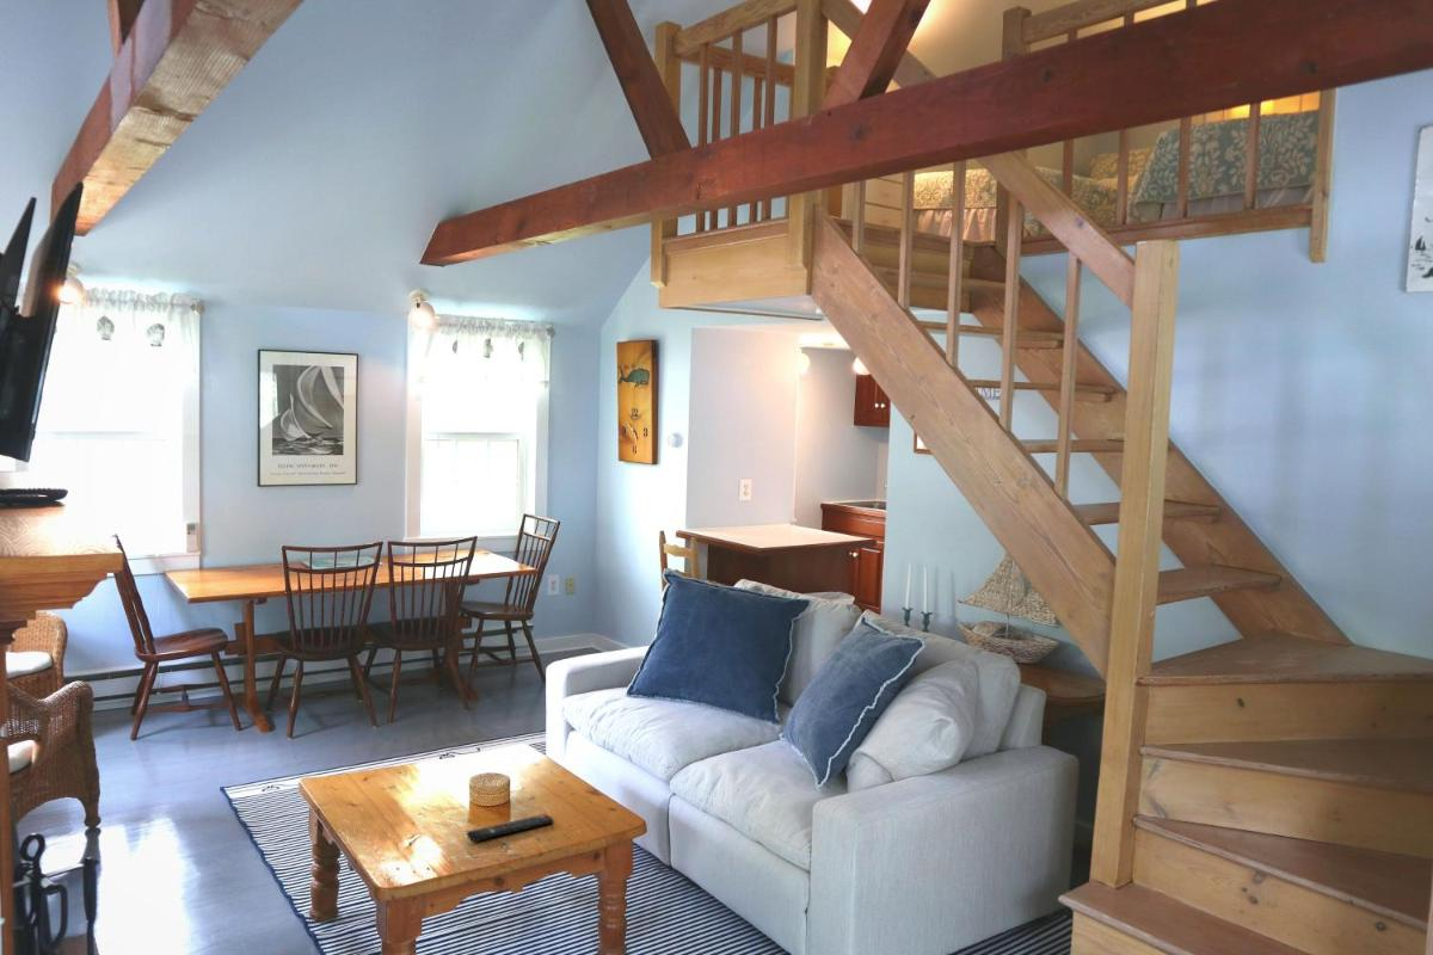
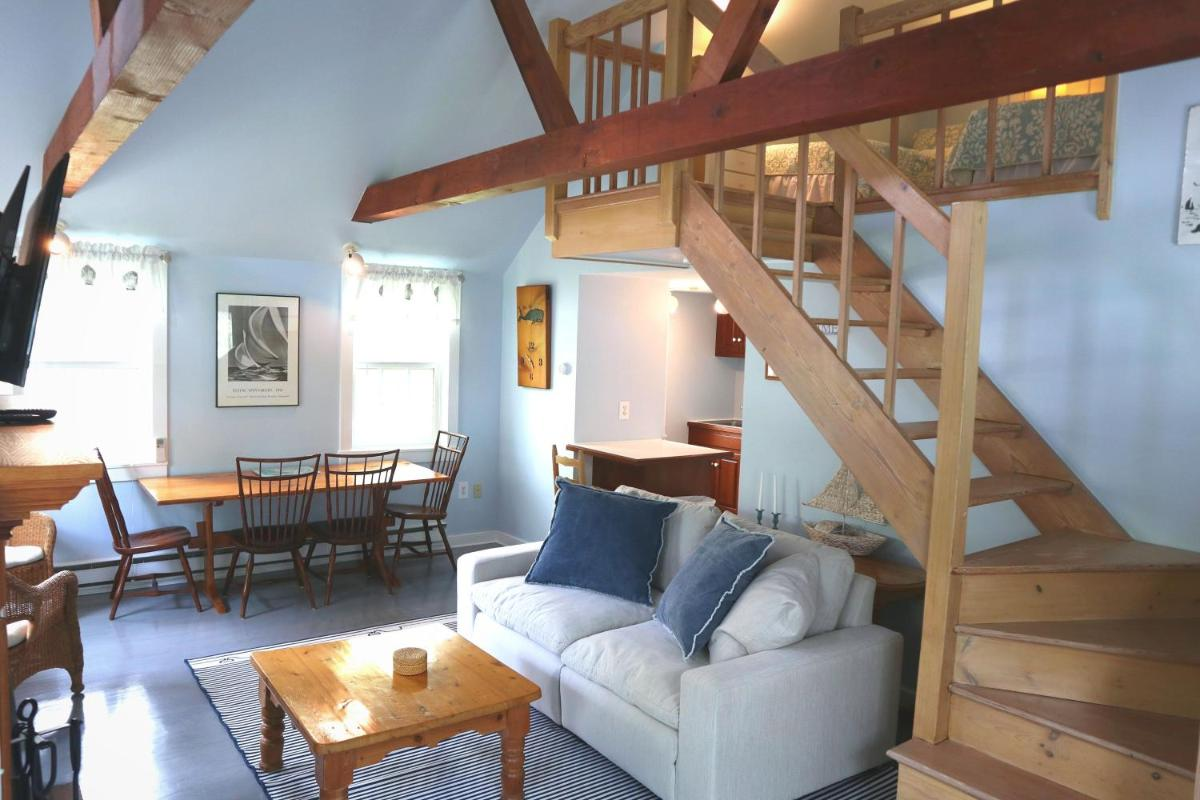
- remote control (511, 827)
